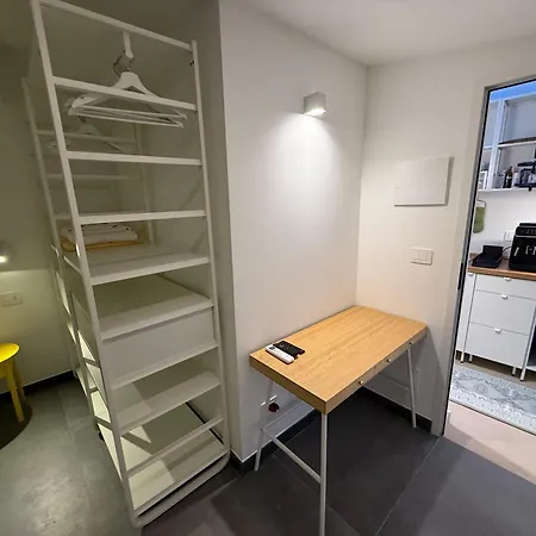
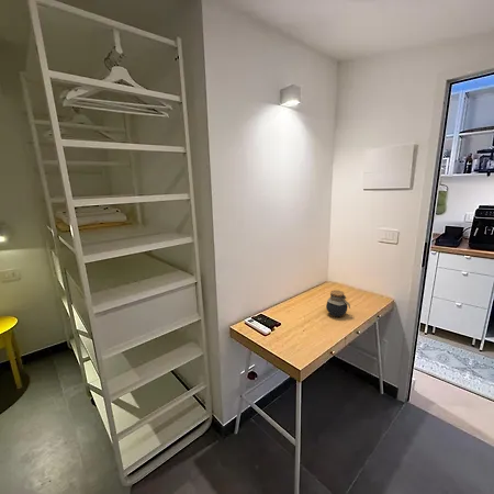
+ jar (338, 304)
